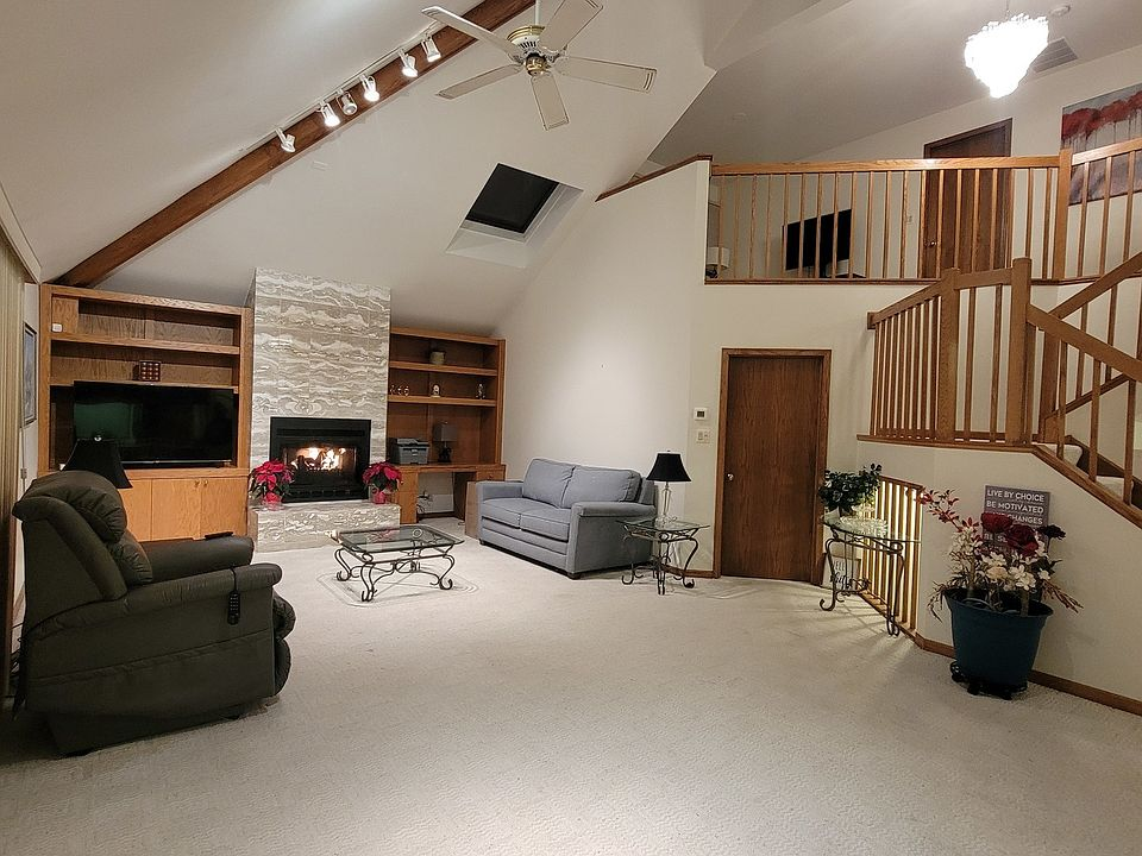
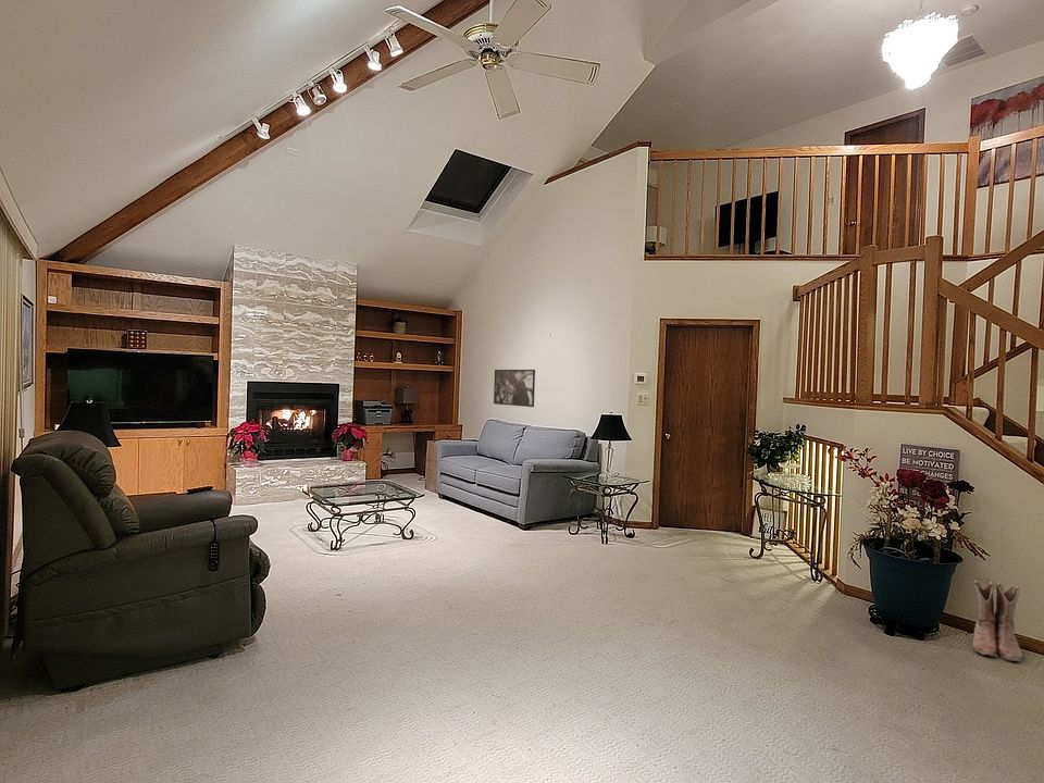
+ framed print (513, 387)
+ boots (997, 617)
